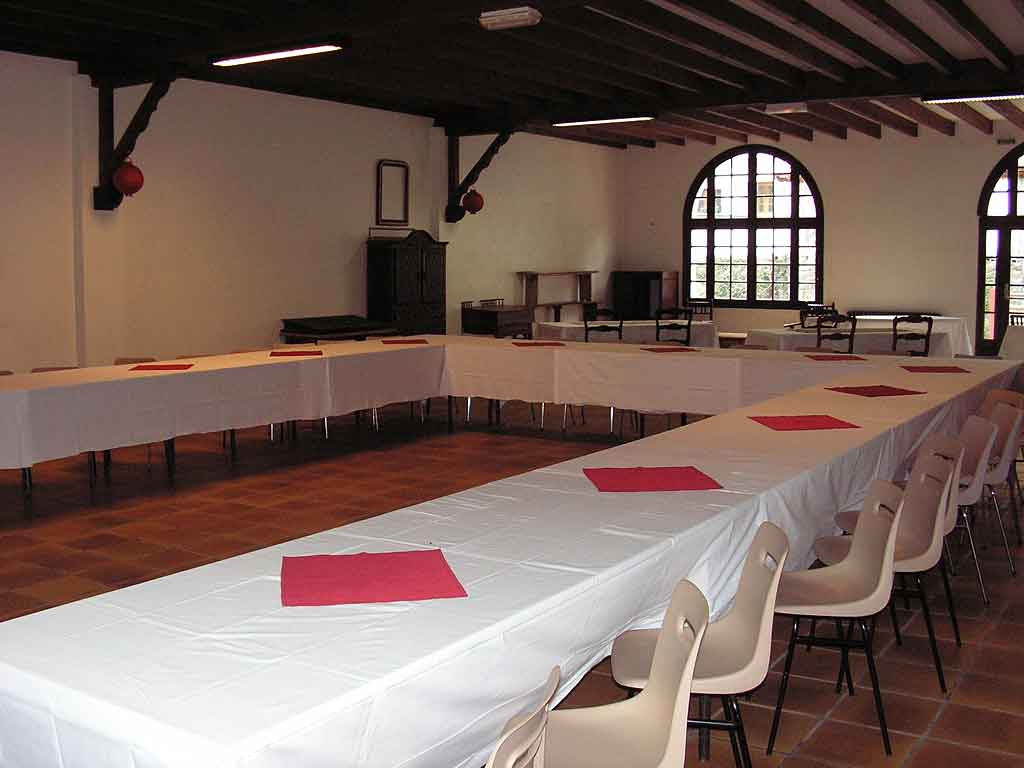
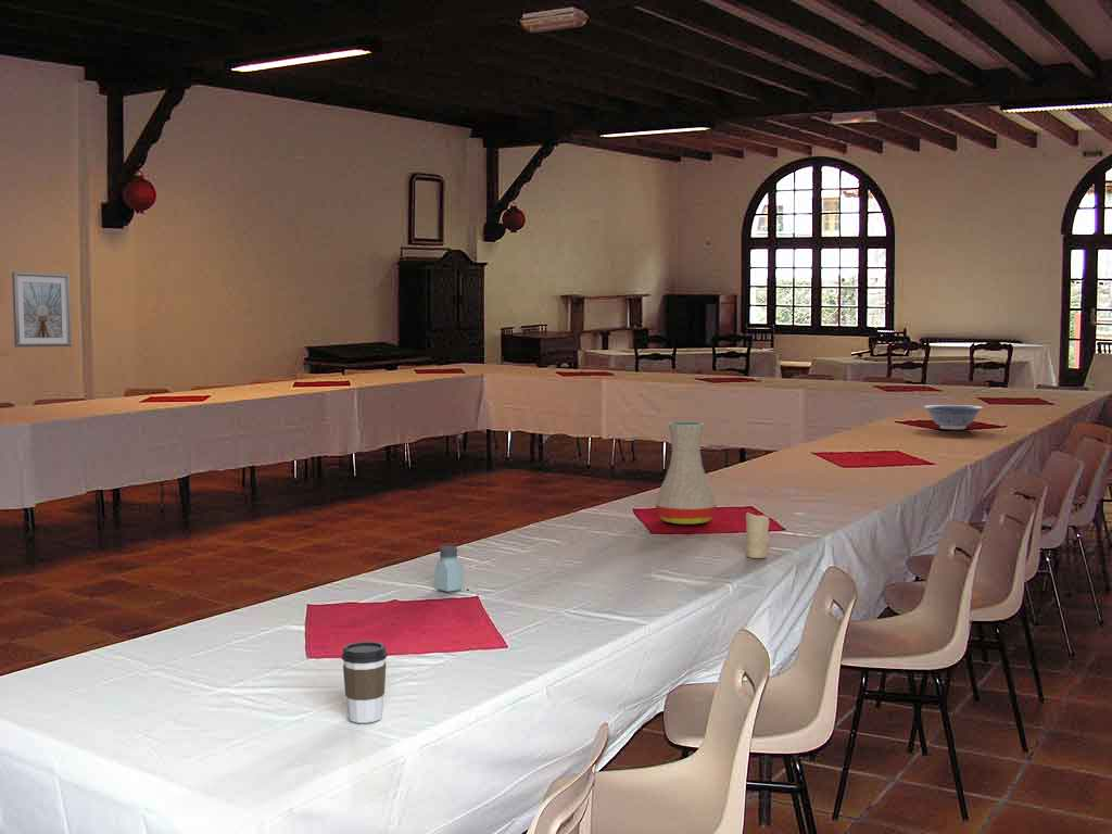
+ saltshaker (448, 568)
+ decorative bowl (952, 417)
+ candle (757, 534)
+ picture frame (42, 309)
+ vase (685, 472)
+ coffee cup (365, 682)
